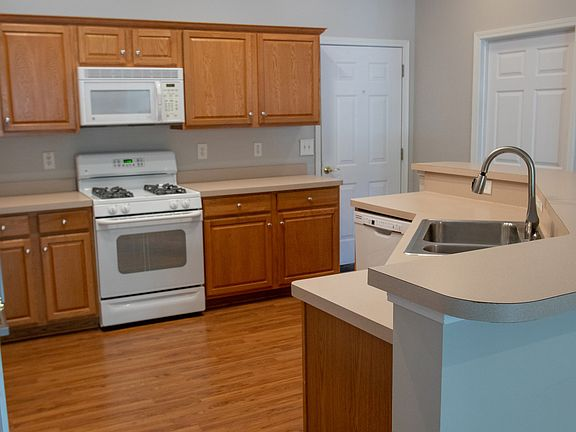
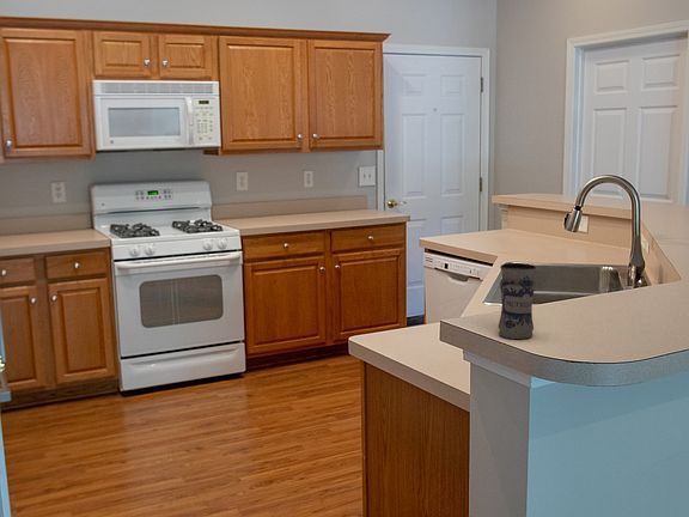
+ jar (517, 300)
